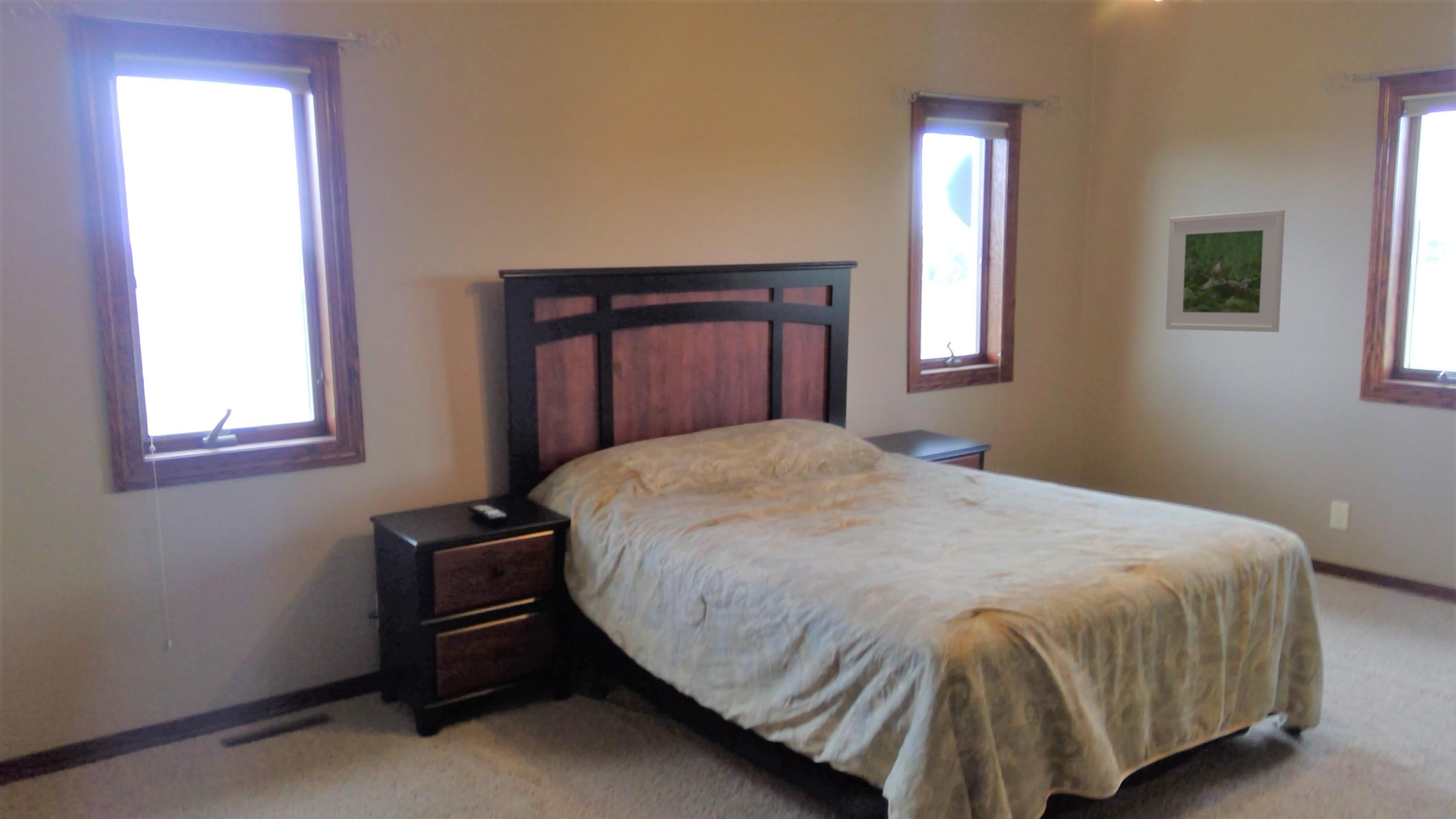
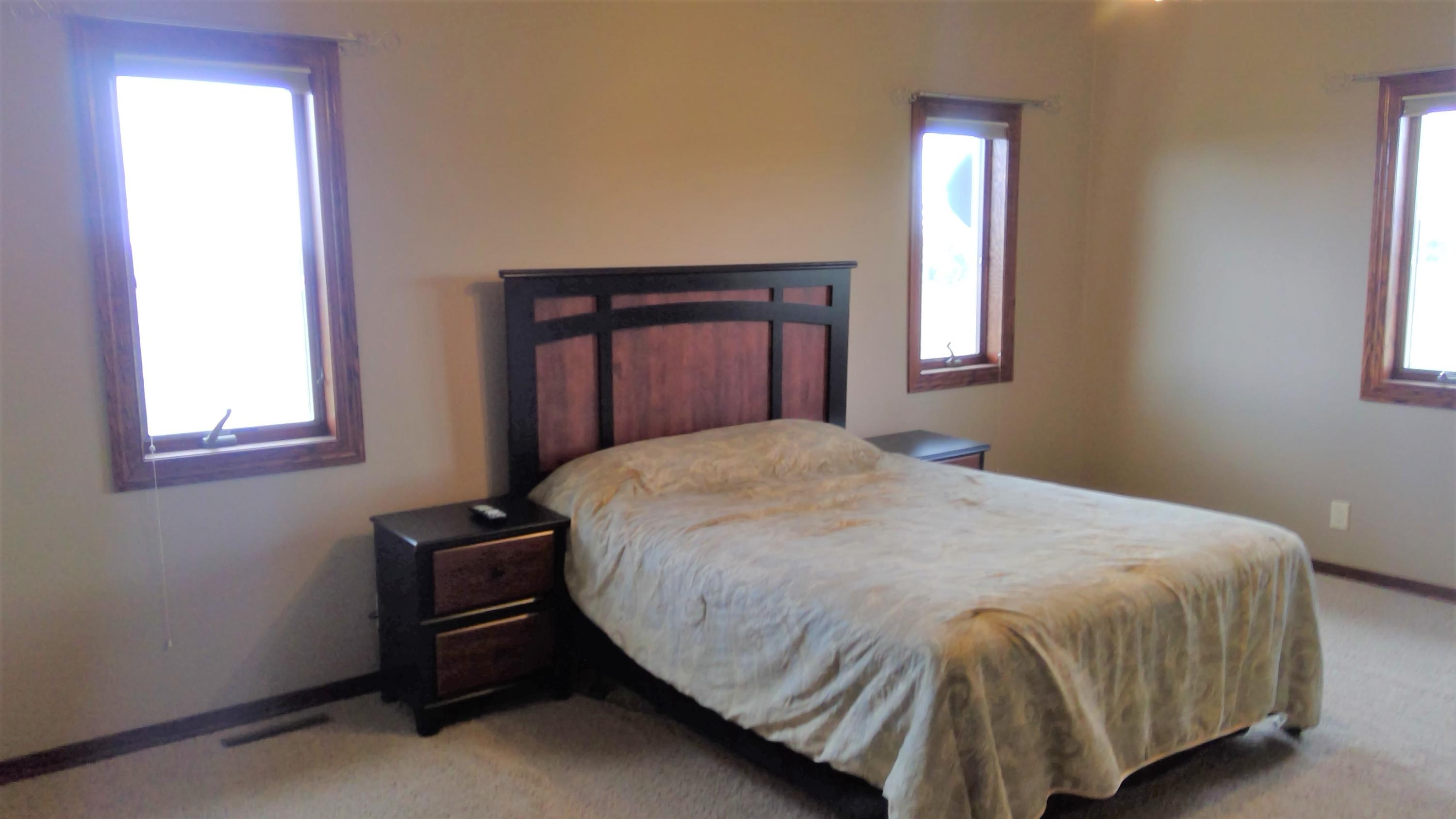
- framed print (1222, 272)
